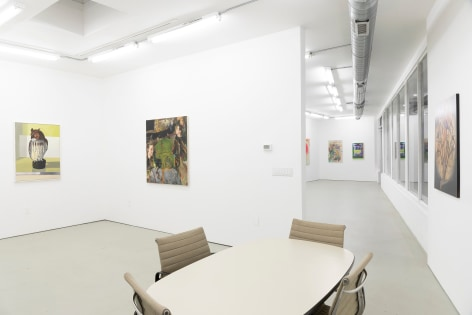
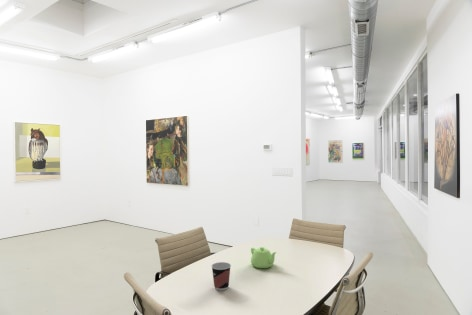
+ teapot (263, 256)
+ cup (221, 276)
